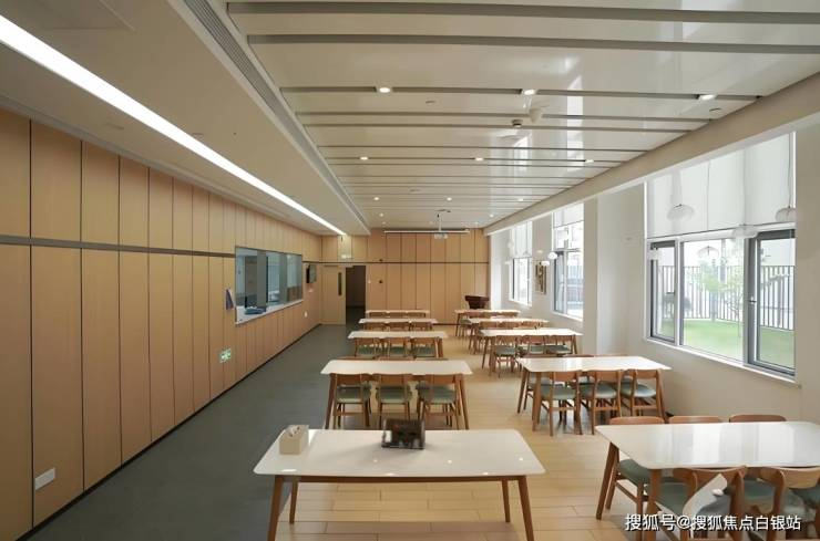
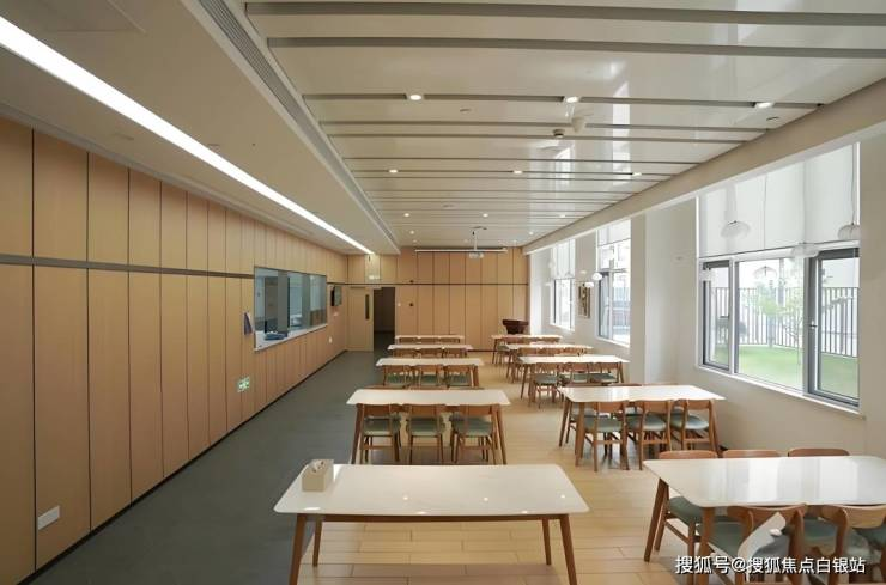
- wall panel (403, 433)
